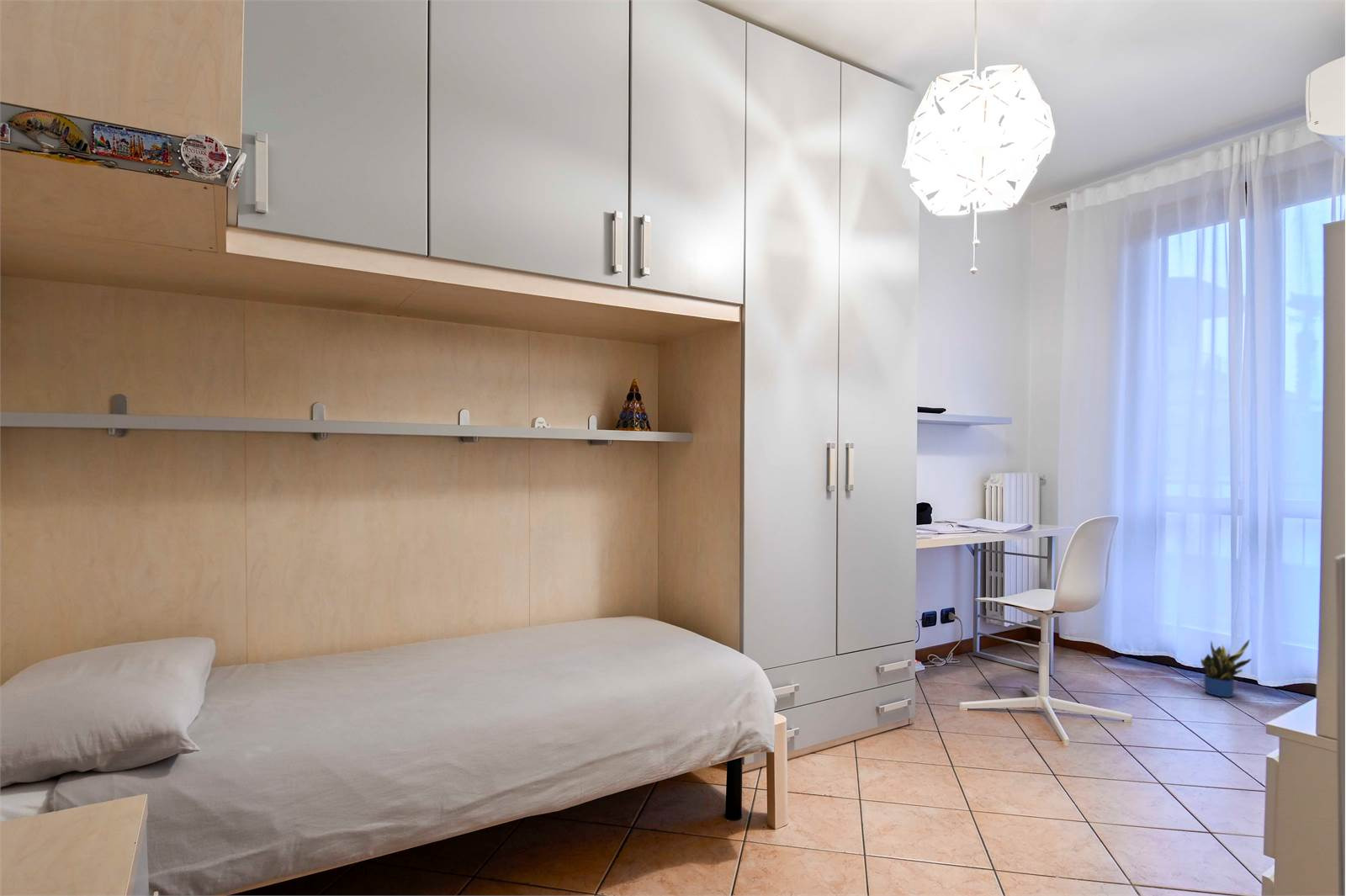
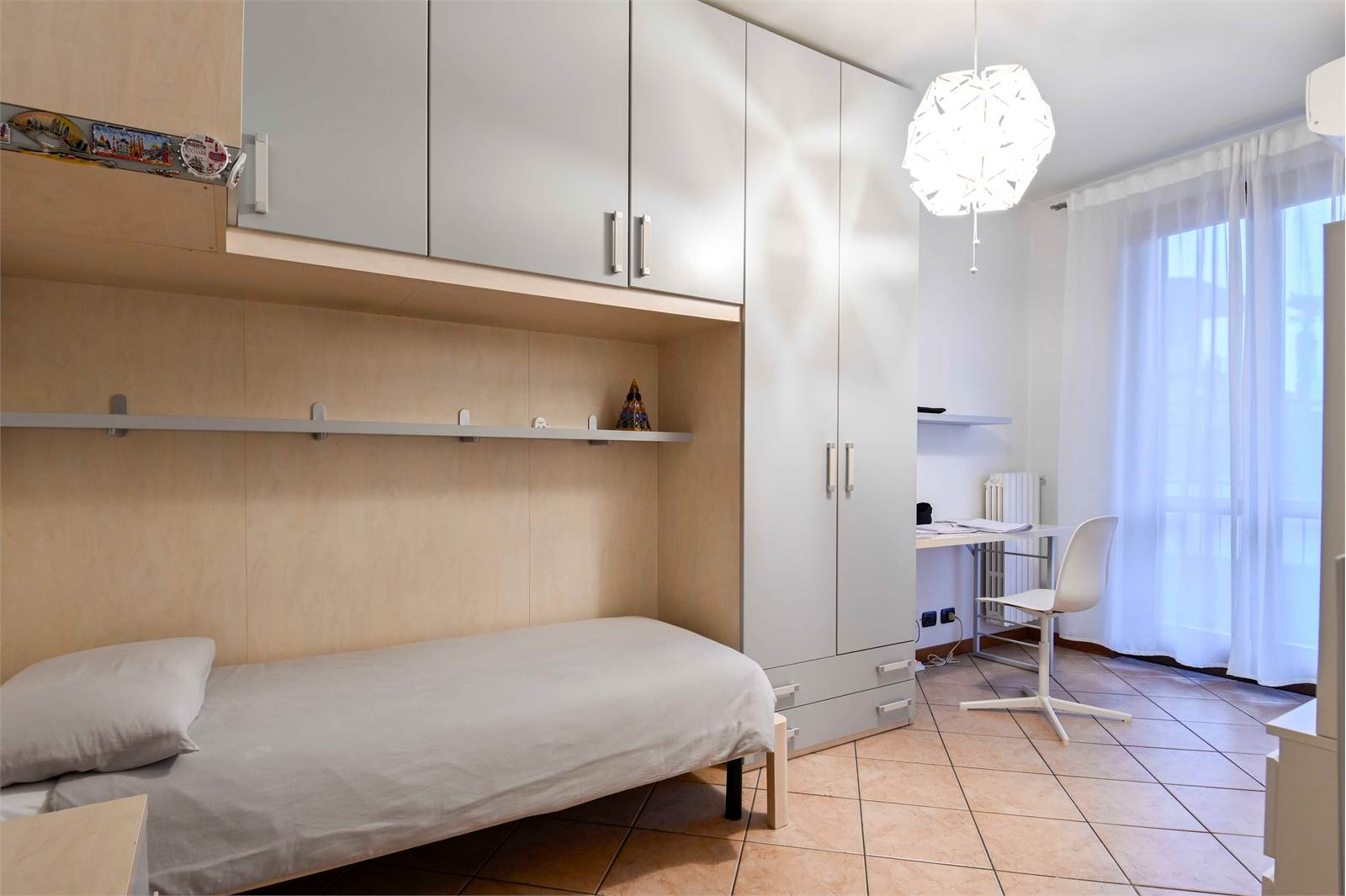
- potted plant (1228, 664)
